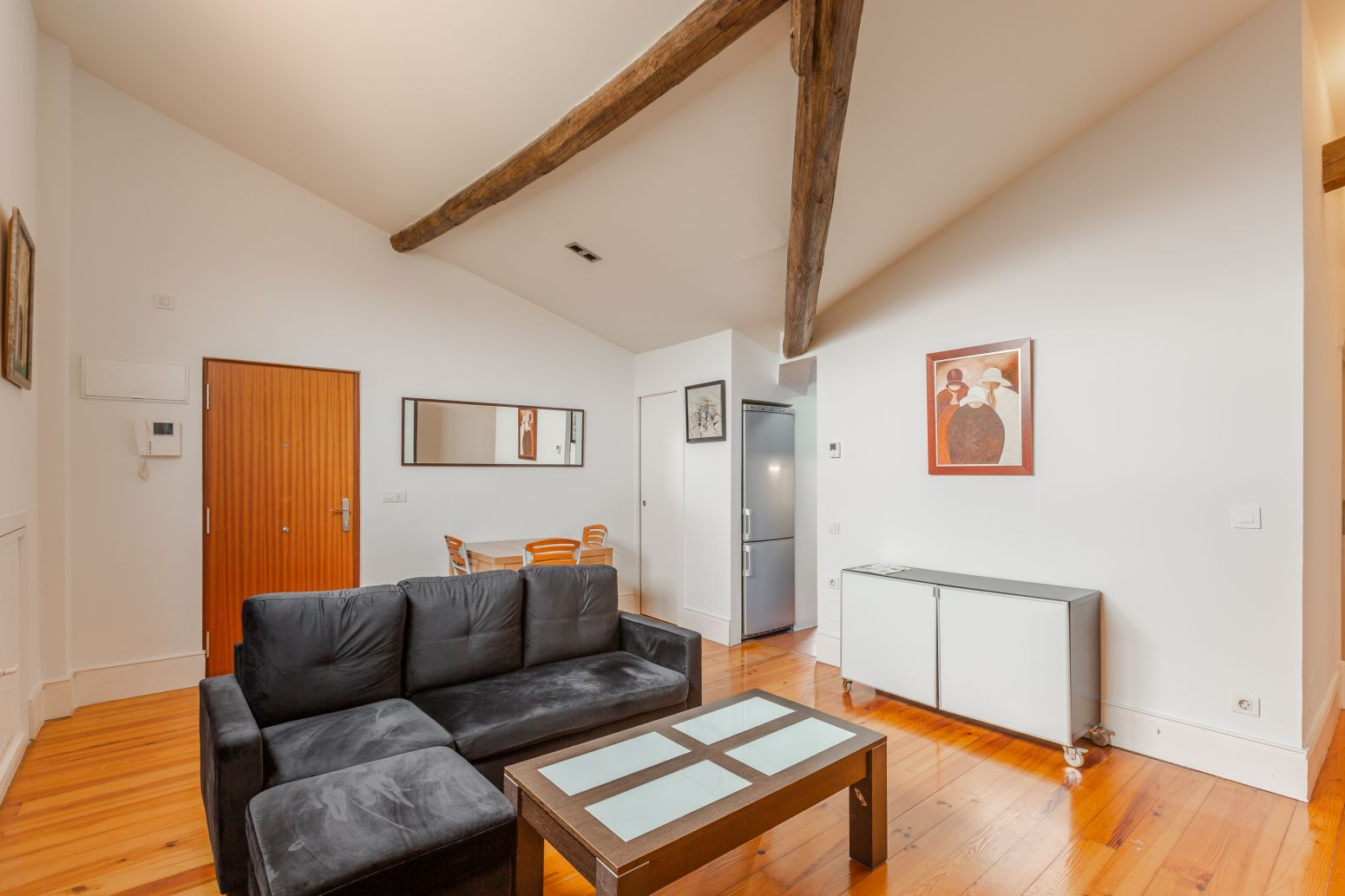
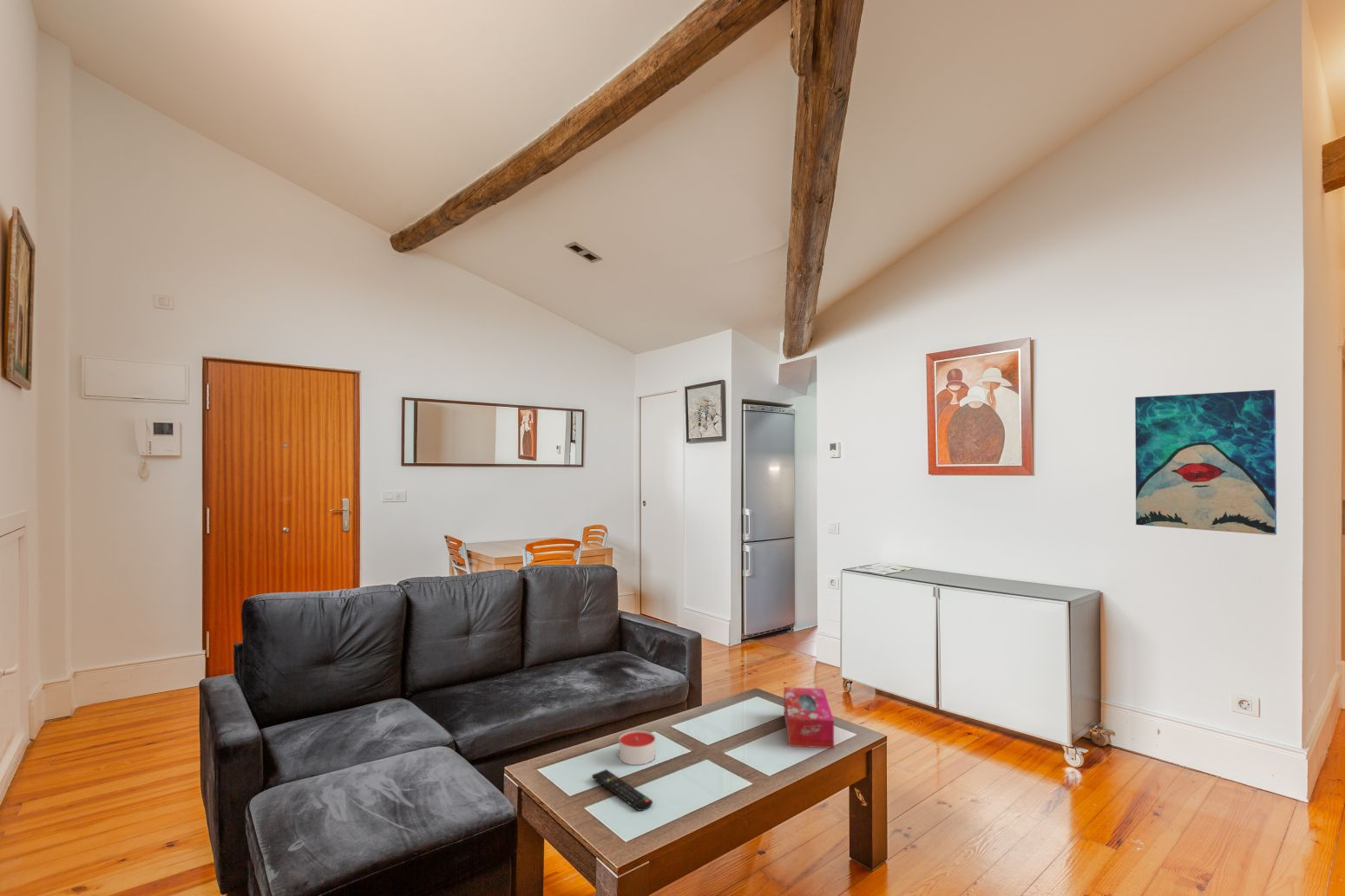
+ candle (637, 746)
+ wall art (1201, 461)
+ tissue box (807, 716)
+ remote control (621, 789)
